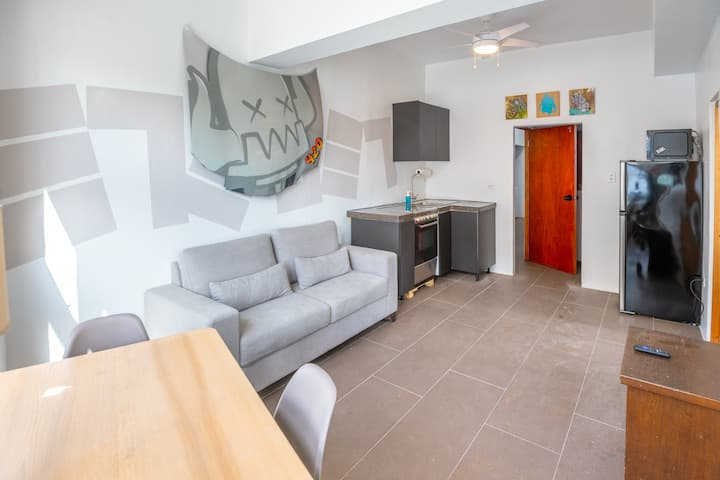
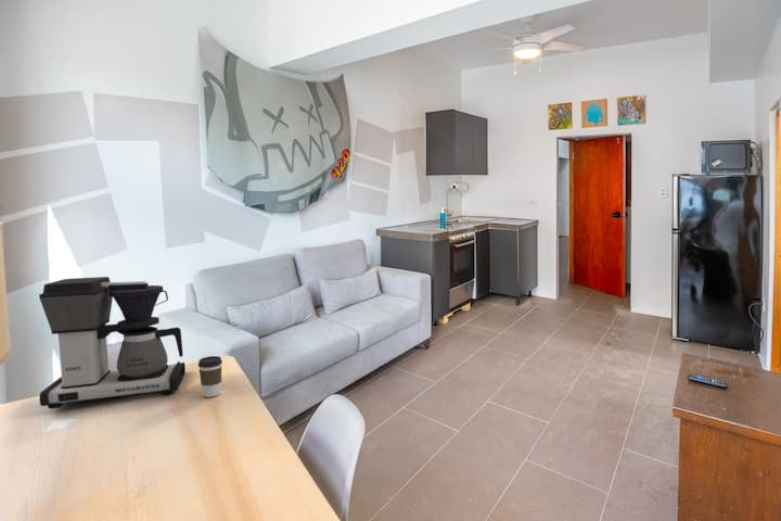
+ coffee maker (118, 332)
+ coffee cup (210, 376)
